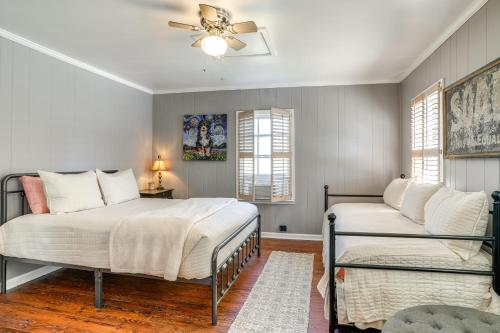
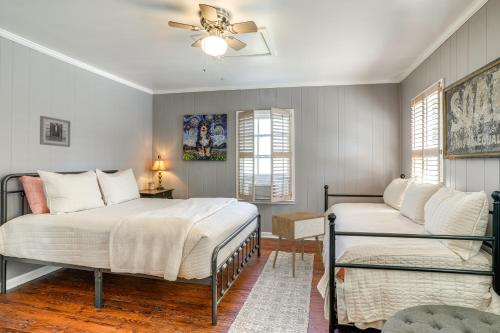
+ wall art (55, 132)
+ nightstand (298, 239)
